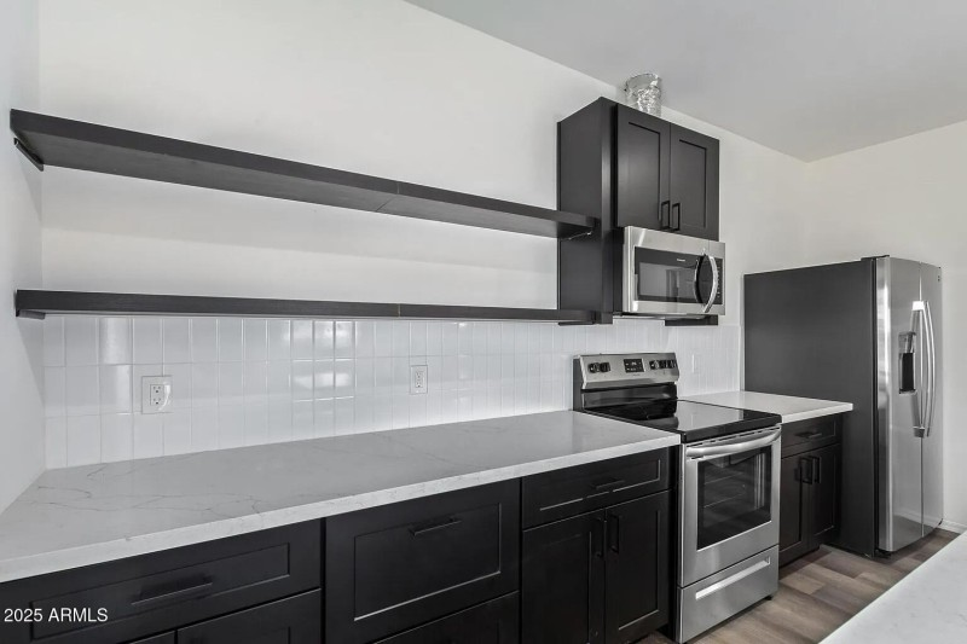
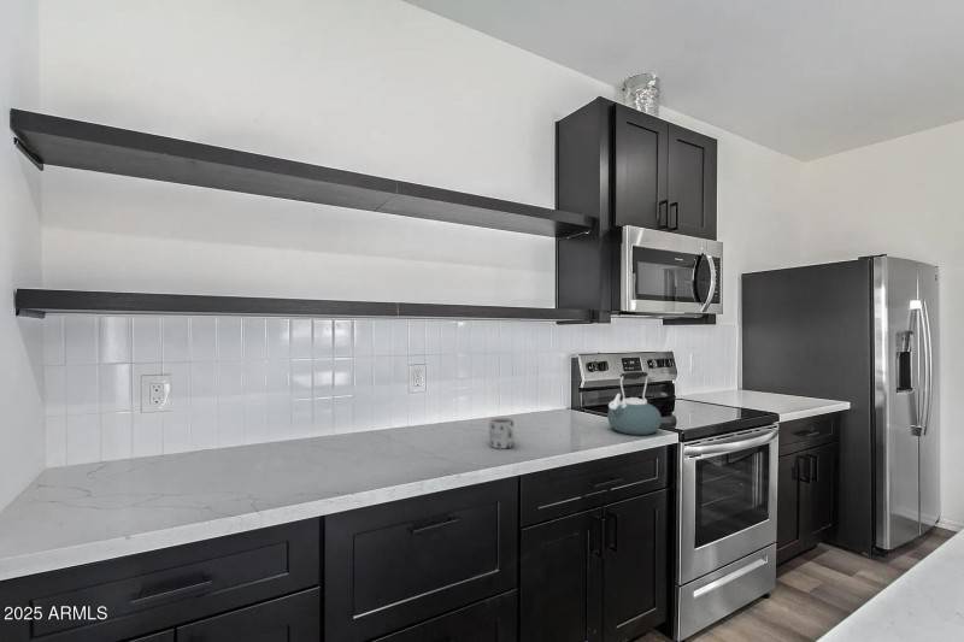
+ mug (504, 434)
+ kettle (630, 401)
